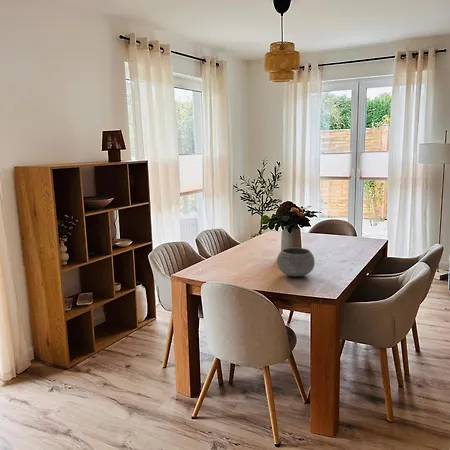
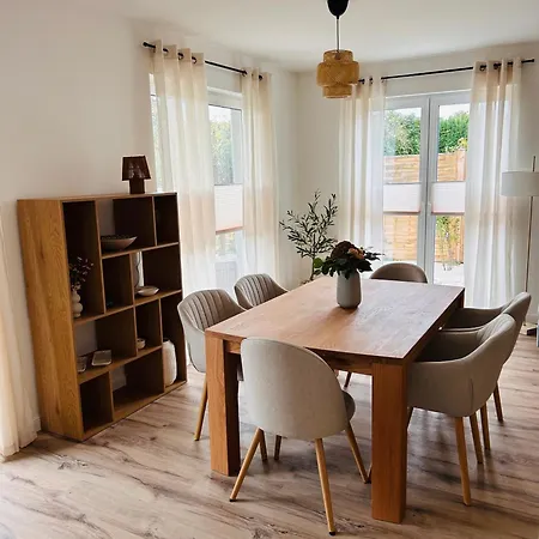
- bowl (295, 262)
